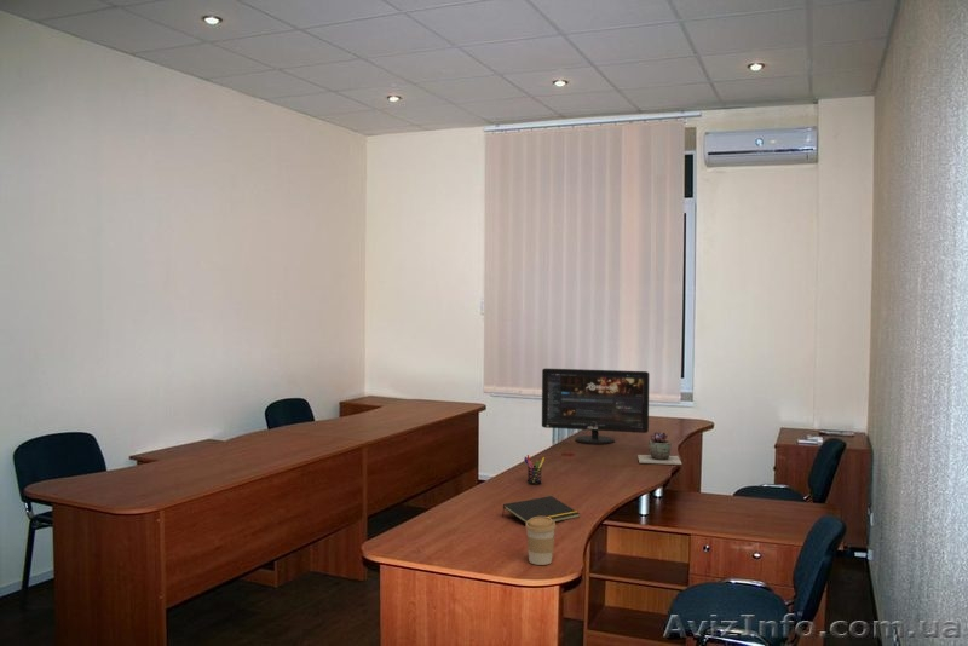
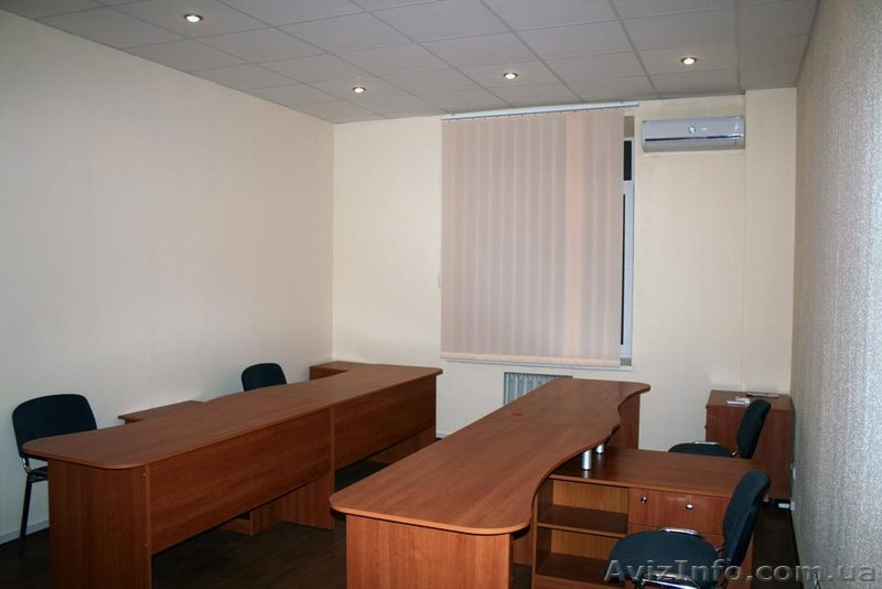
- coffee cup (540, 540)
- succulent plant (658, 445)
- computer monitor (594, 404)
- pen holder (534, 469)
- notepad (541, 511)
